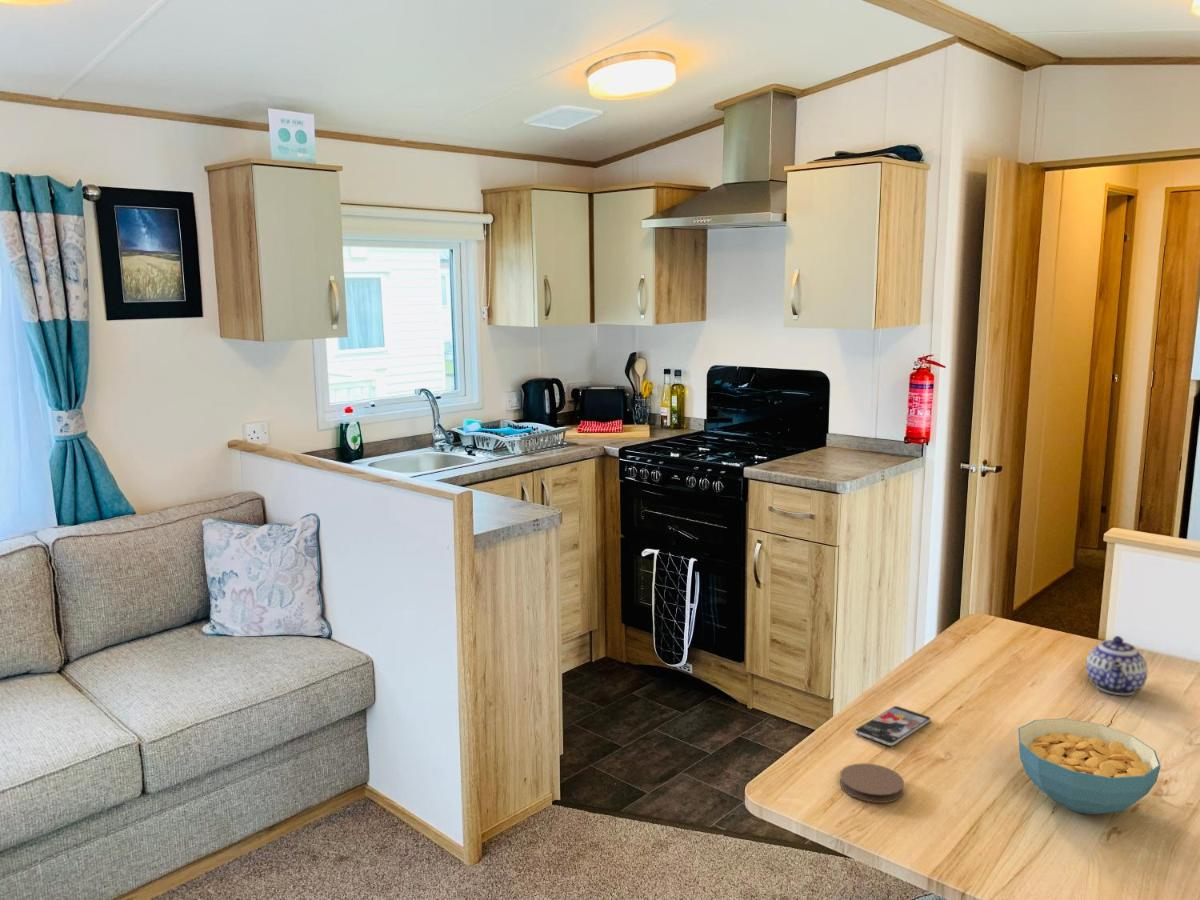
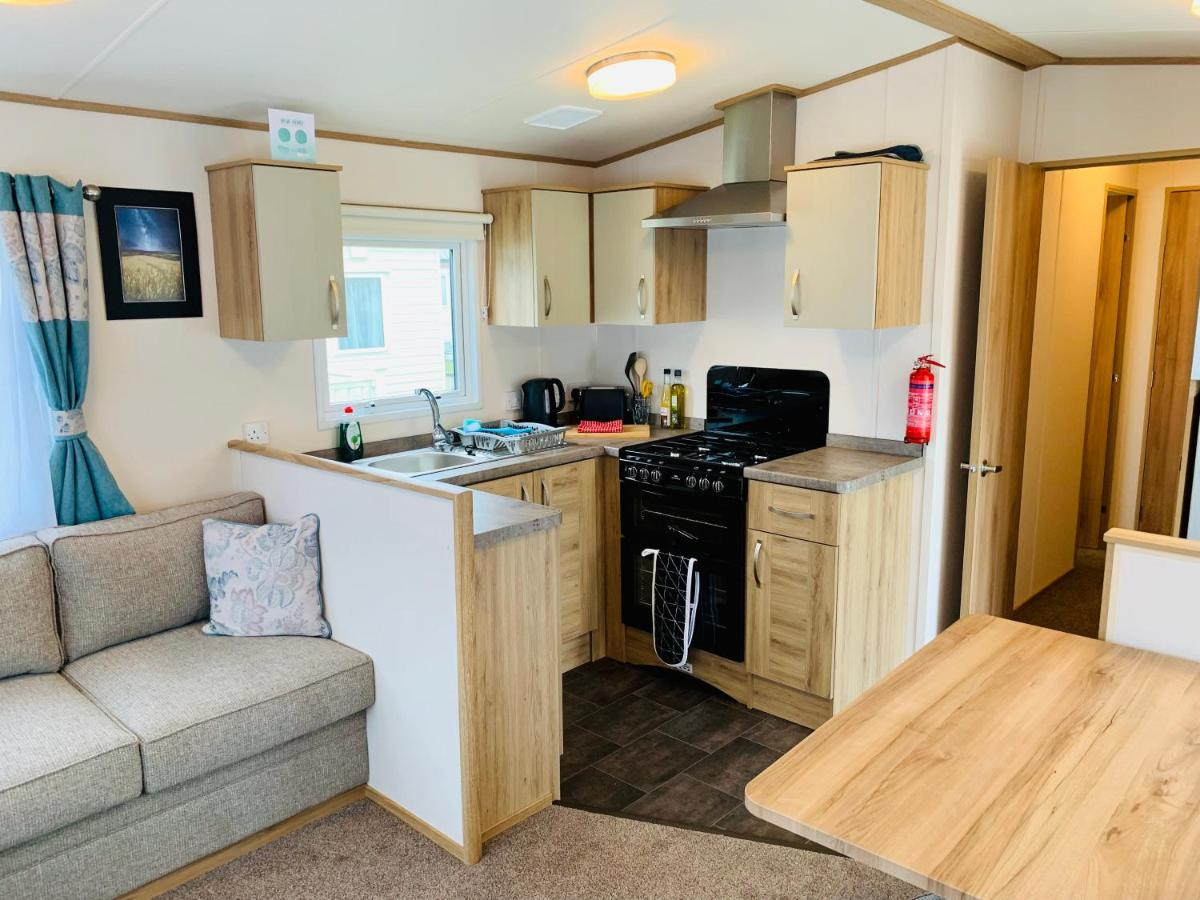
- smartphone (893, 725)
- teapot (1116, 663)
- cereal bowl (1083, 775)
- coaster (871, 782)
